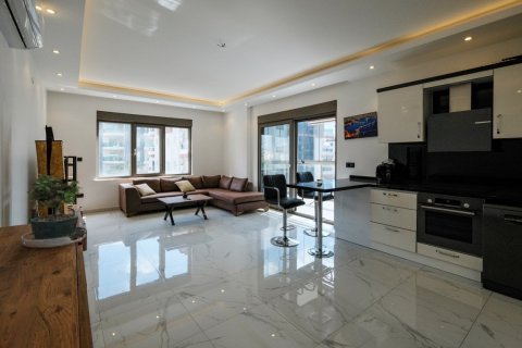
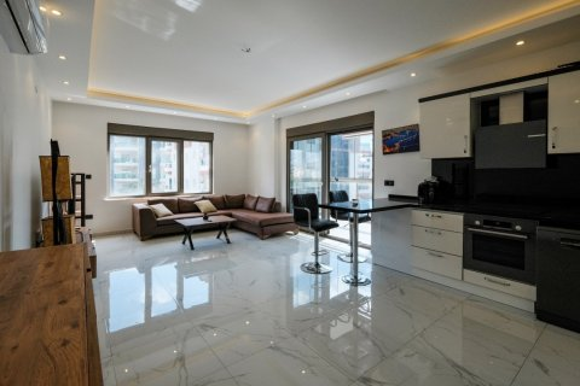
- potted plant (53, 207)
